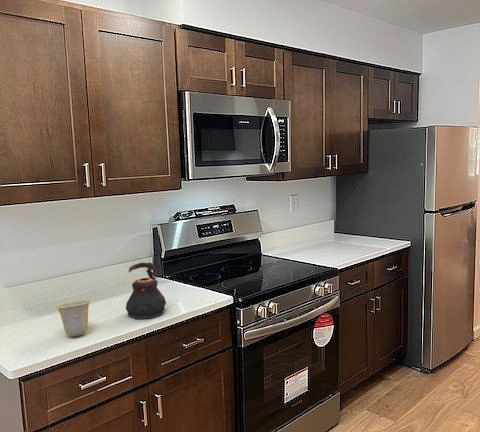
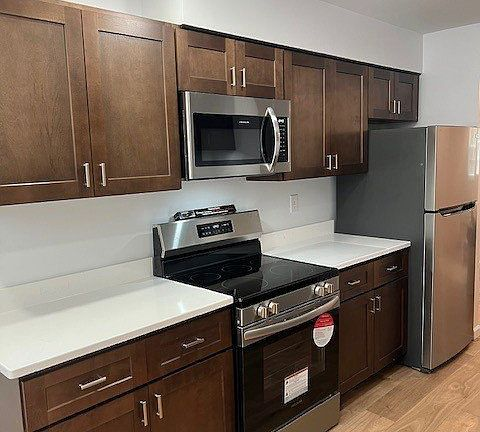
- teapot (145, 287)
- cup (74, 317)
